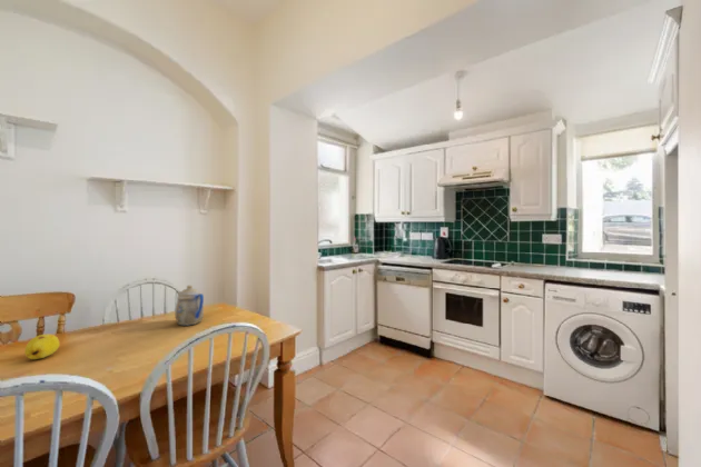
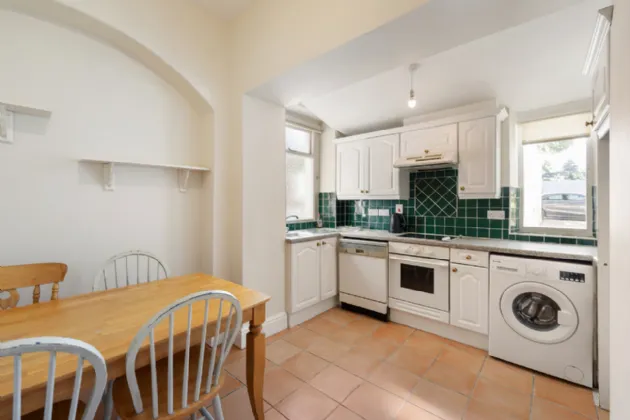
- fruit (43, 345)
- teapot (189, 304)
